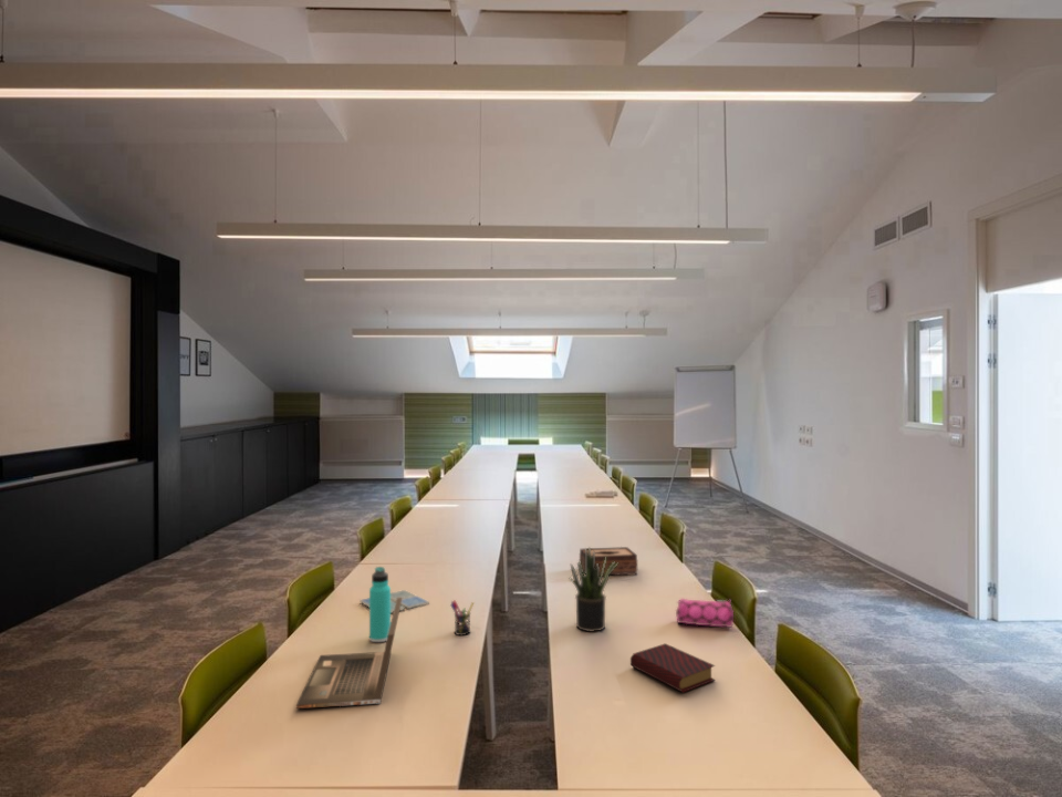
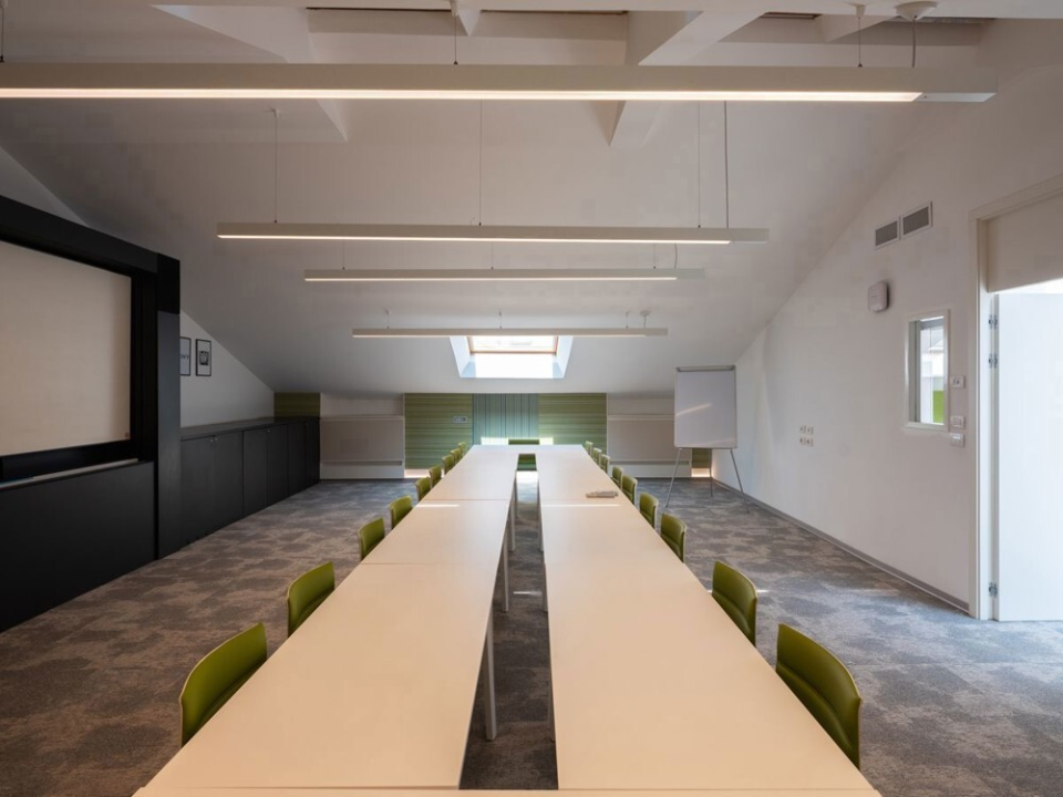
- drink coaster (394, 601)
- thermos bottle (379, 603)
- potted plant (594, 587)
- tissue box (607, 561)
- book (671, 666)
- pen holder (461, 617)
- pencil case (704, 611)
- laptop (354, 653)
